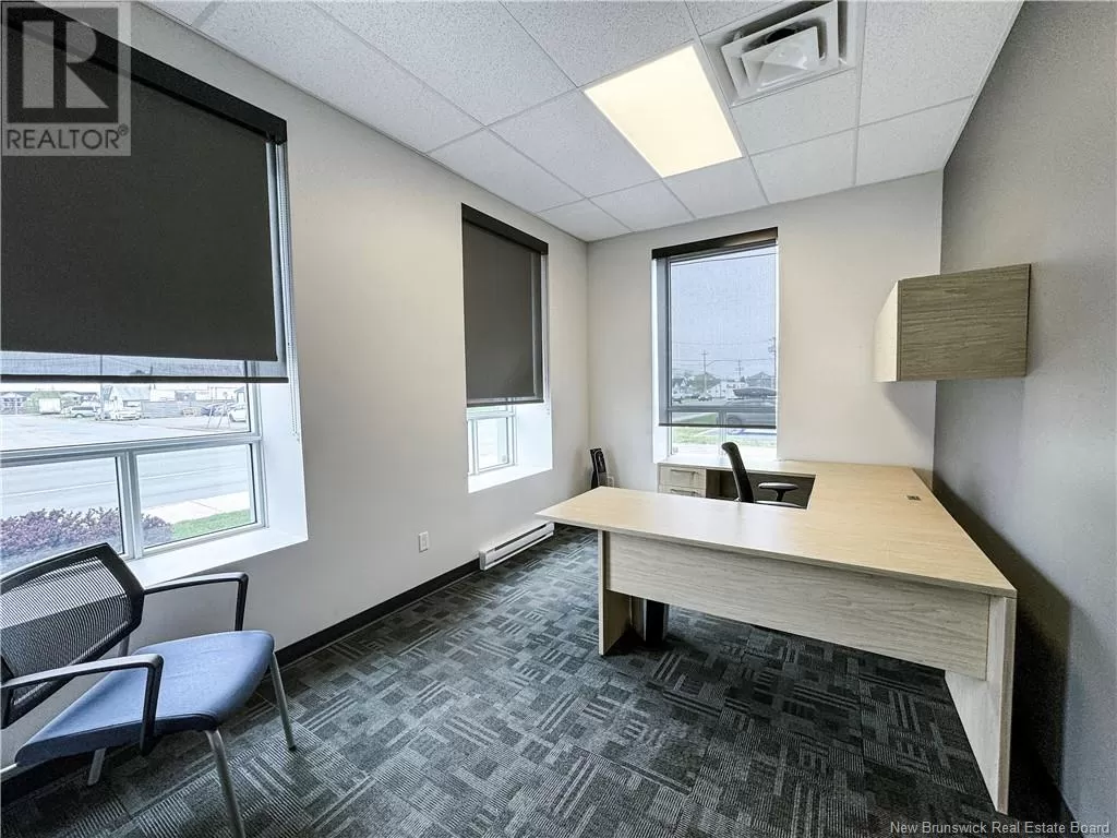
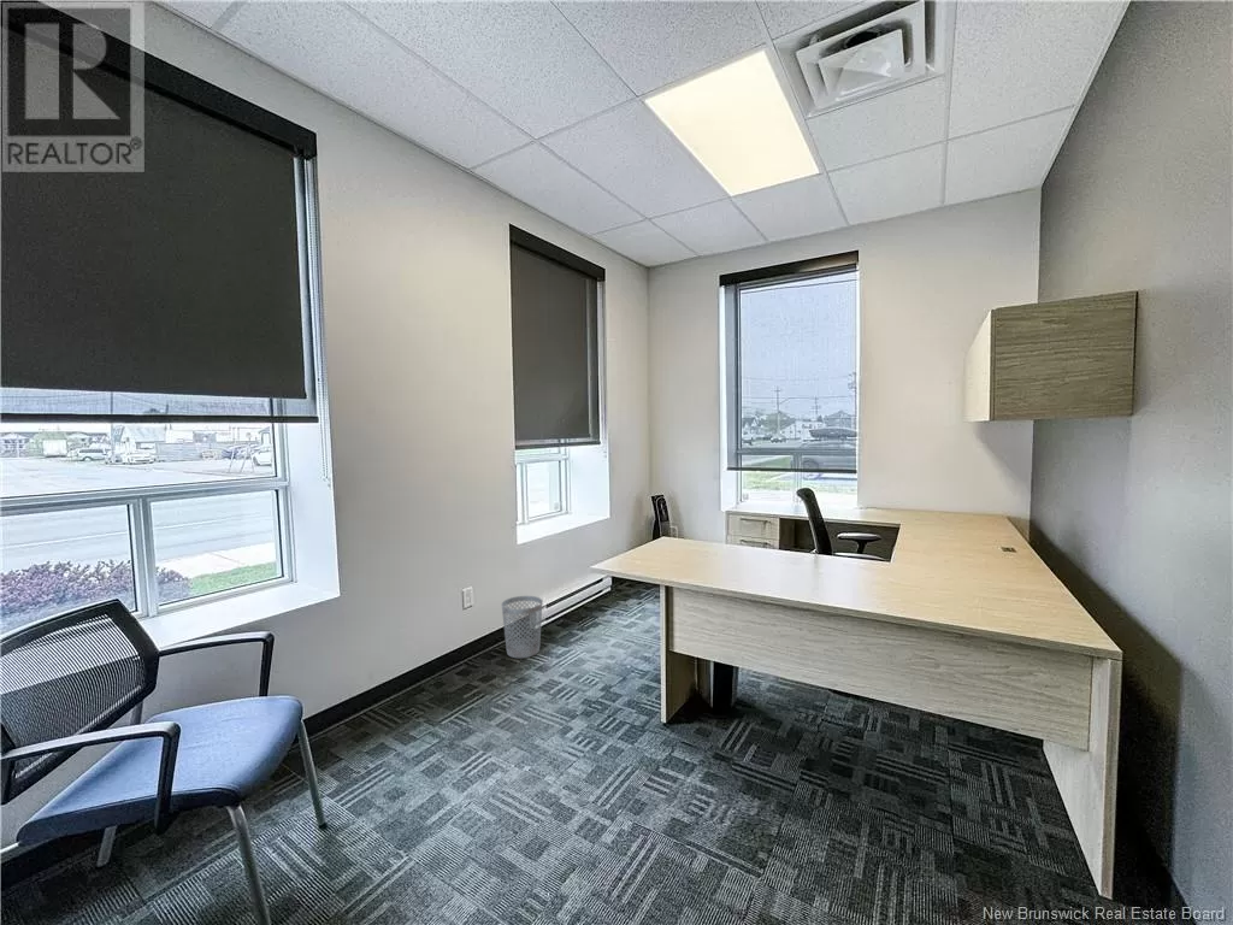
+ wastebasket (521, 626)
